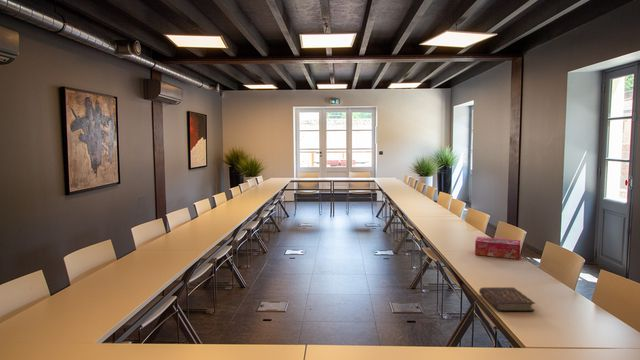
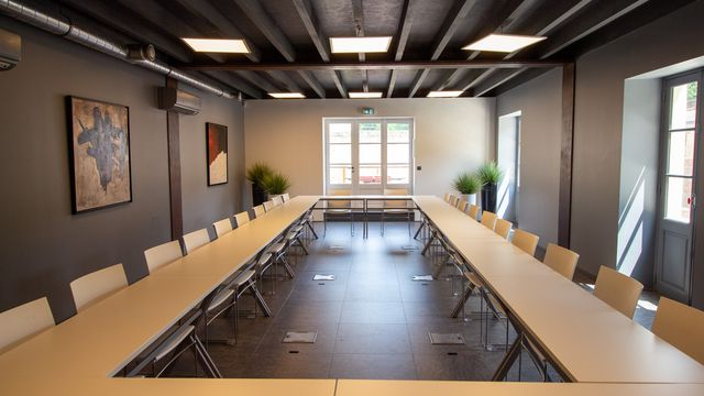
- tissue box (497, 247)
- book (505, 298)
